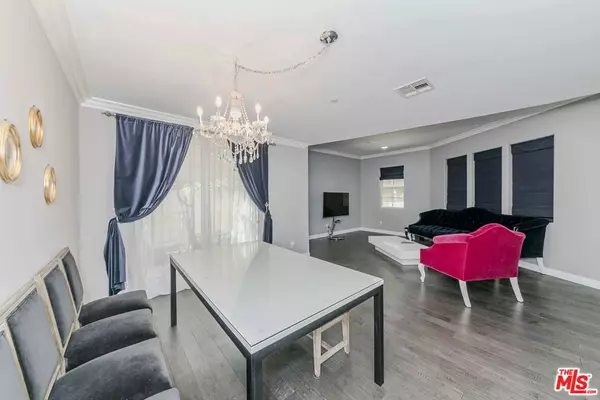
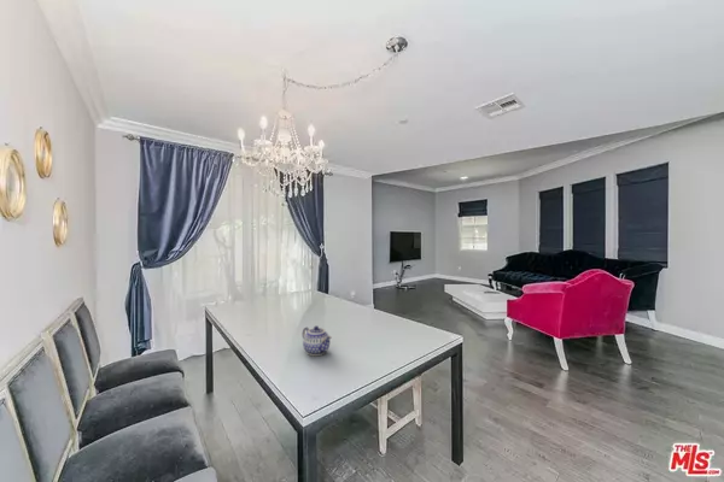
+ teapot (316, 339)
